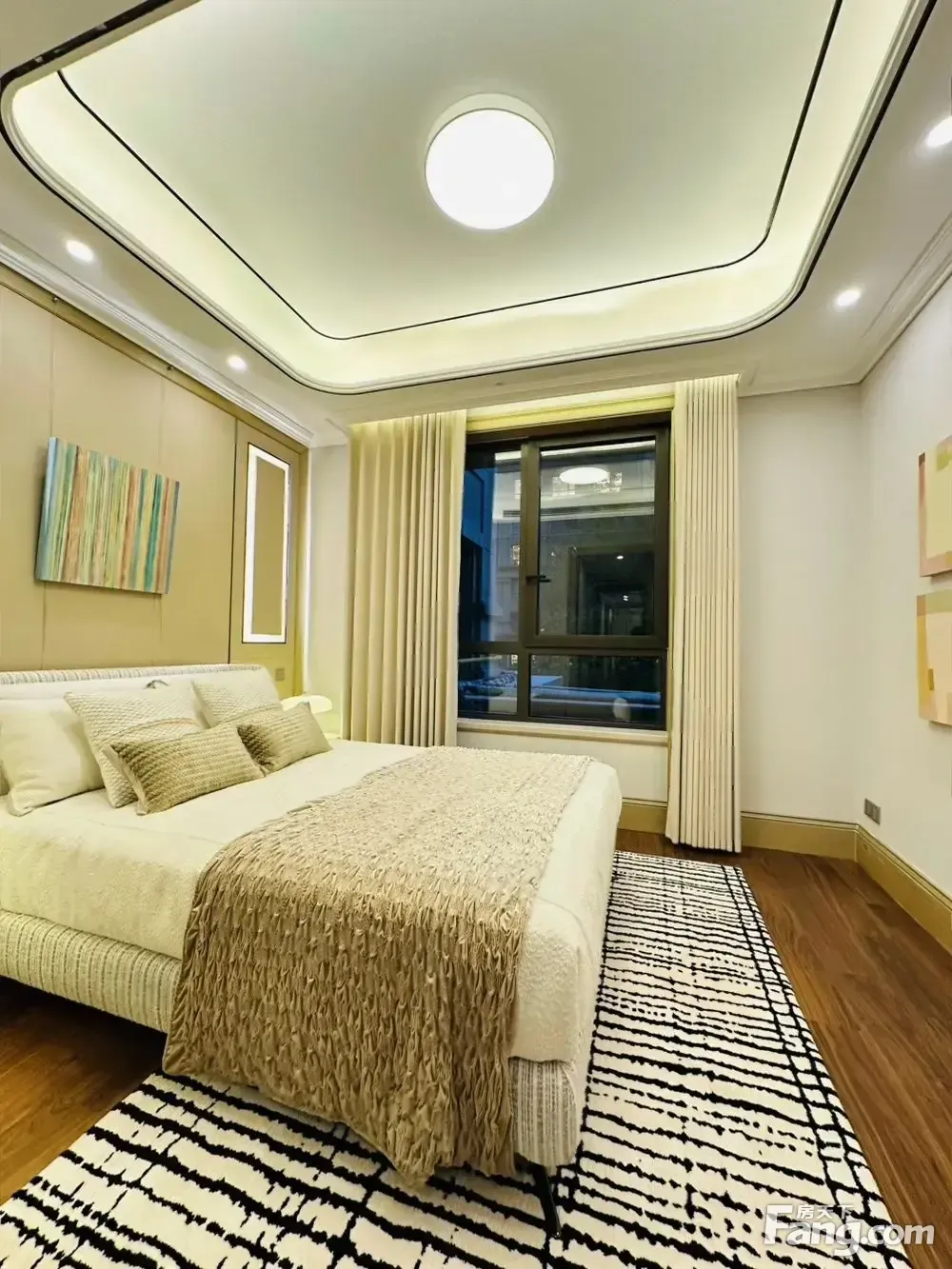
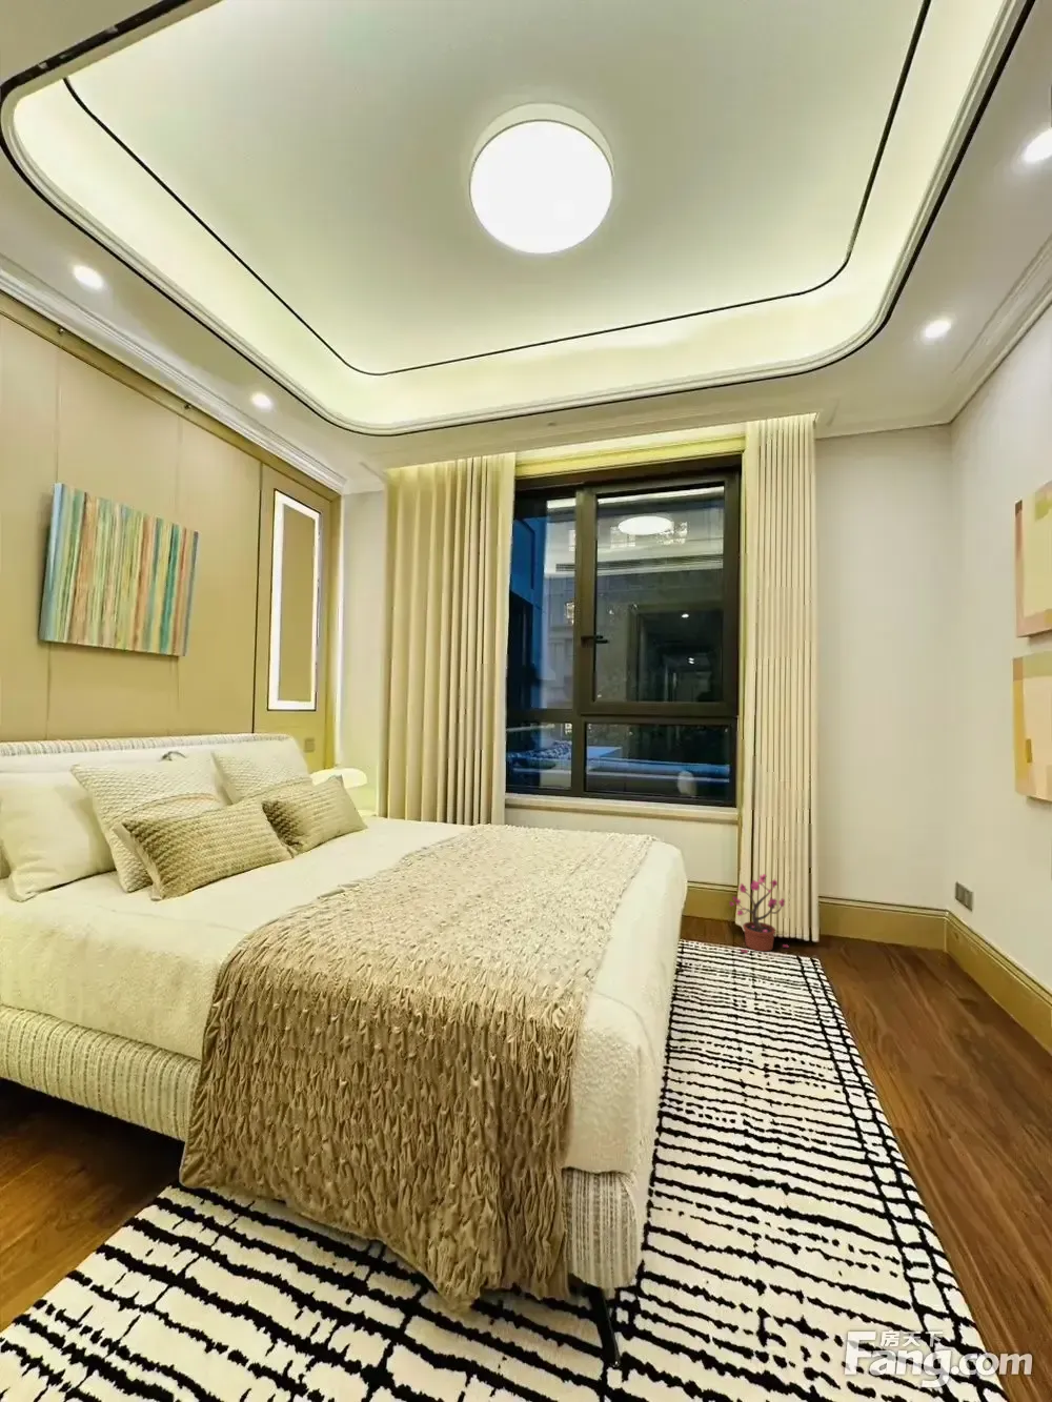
+ potted plant (756, 909)
